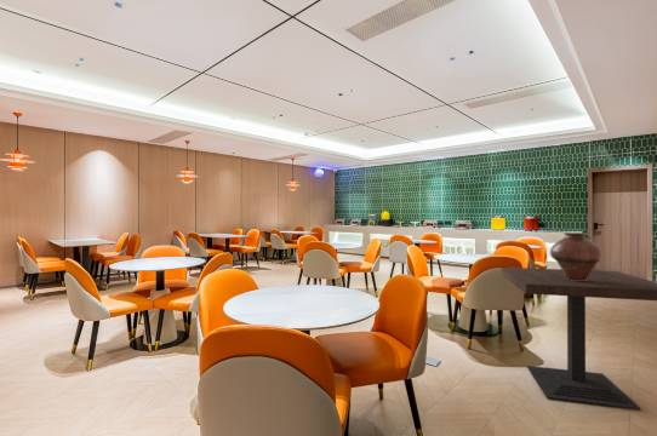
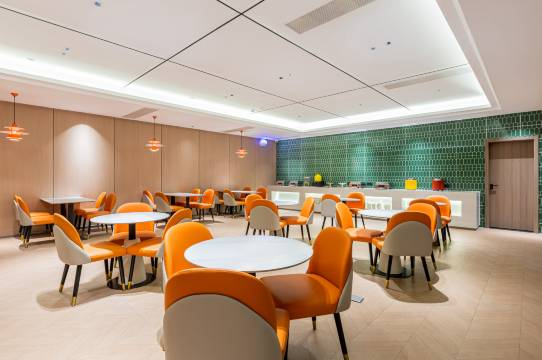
- dining table (576, 331)
- vase (575, 256)
